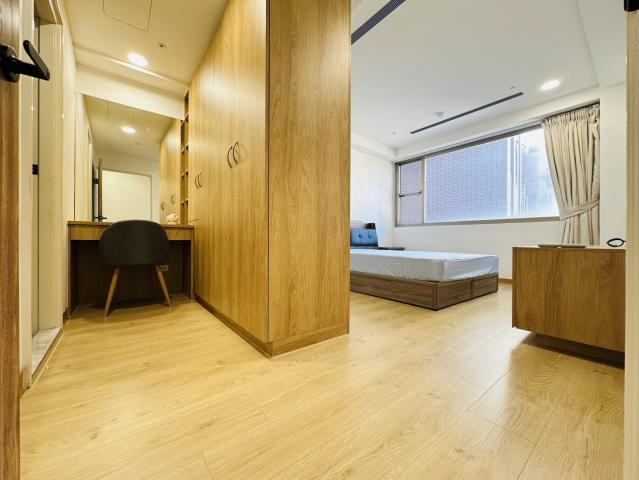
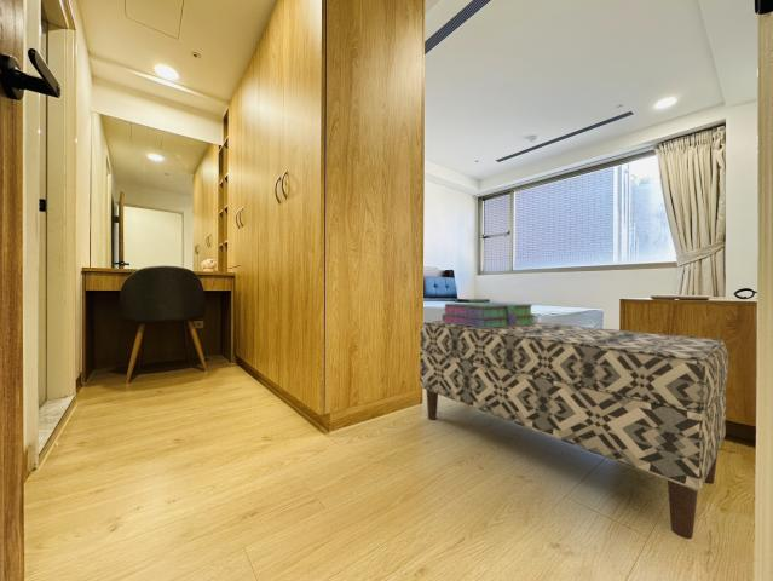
+ stack of books (488, 312)
+ bench (542, 385)
